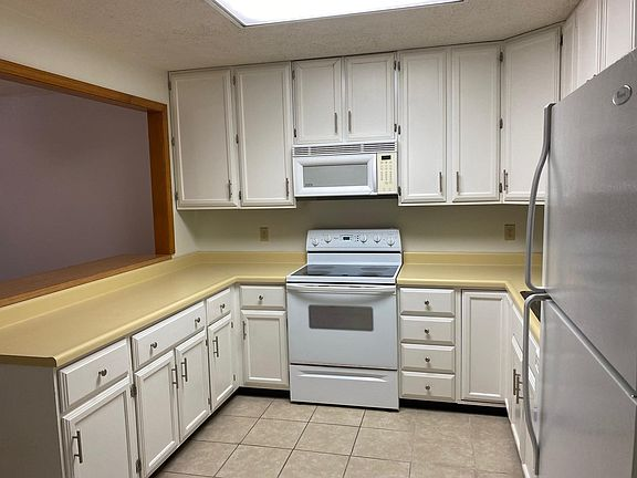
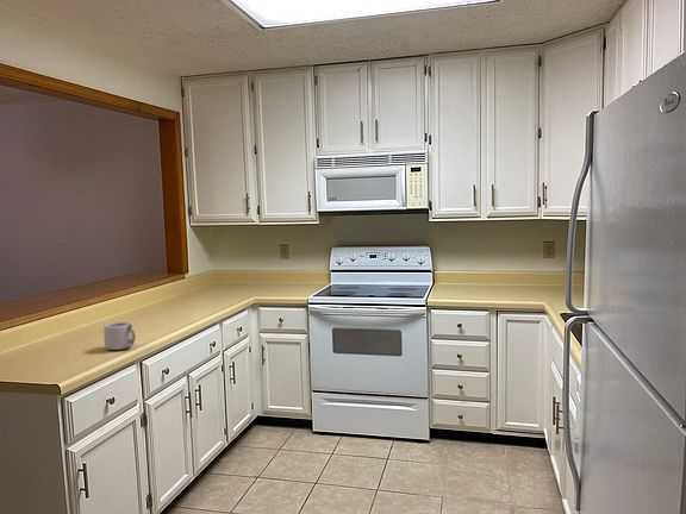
+ mug (121, 334)
